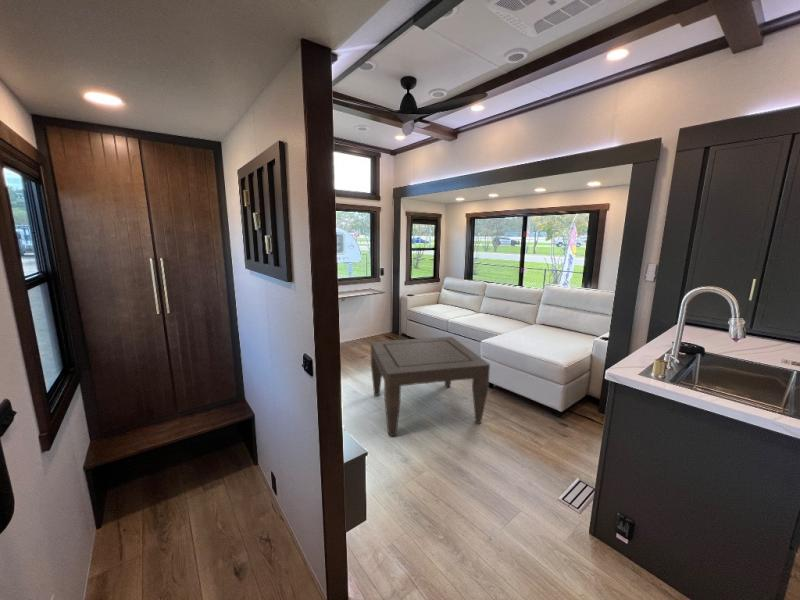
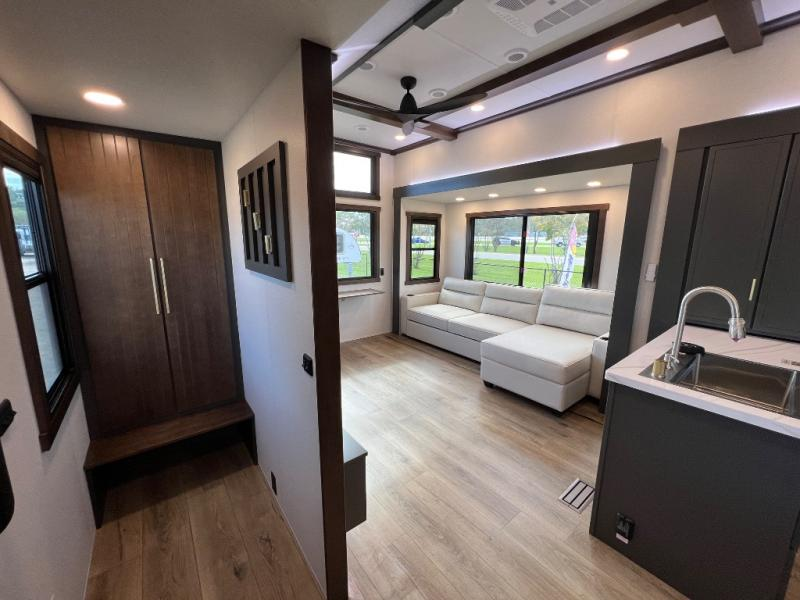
- coffee table (424, 380)
